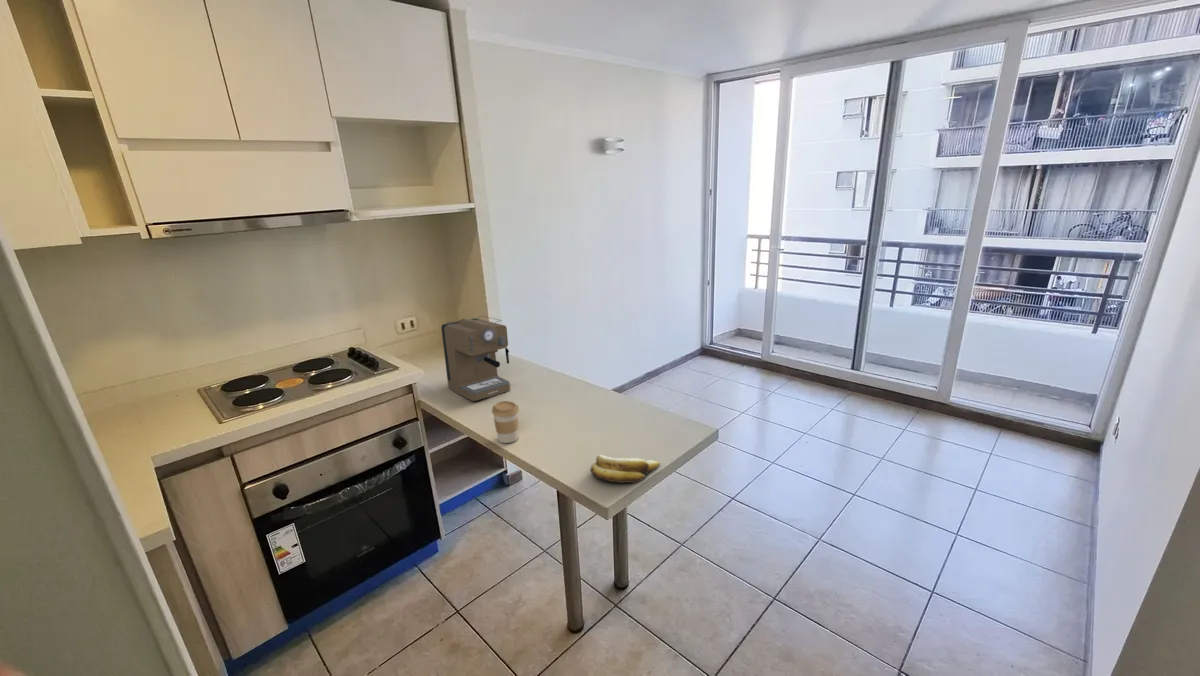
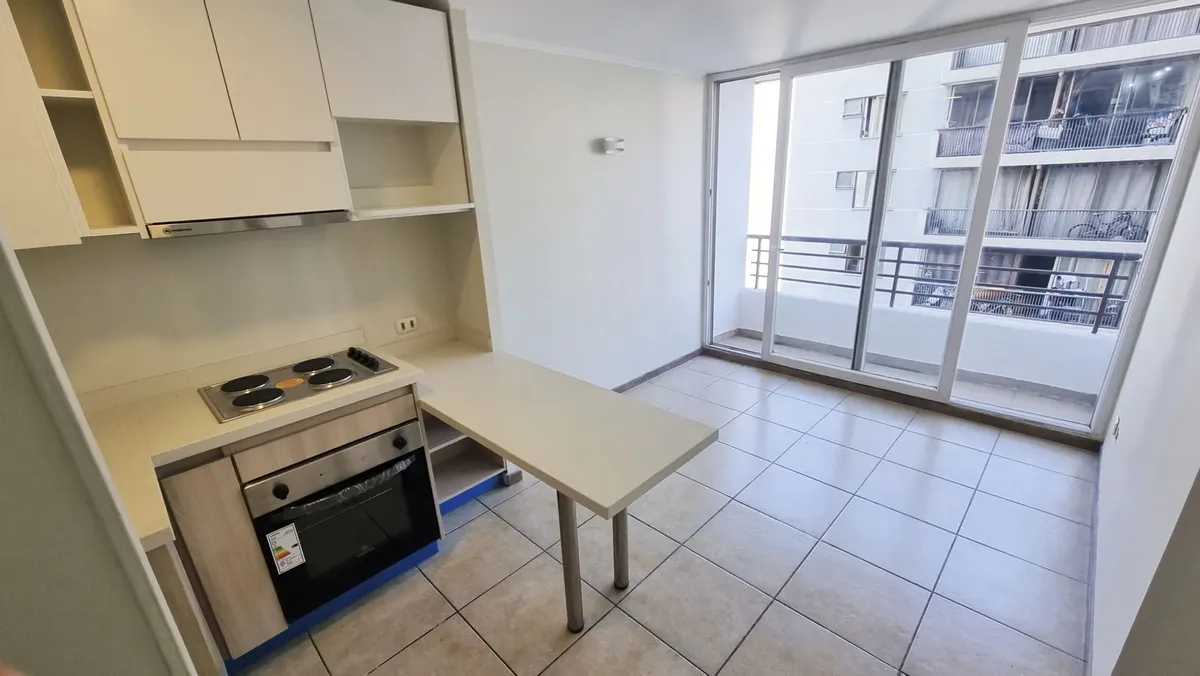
- coffee cup (506, 421)
- coffee maker (481, 355)
- banana (623, 460)
